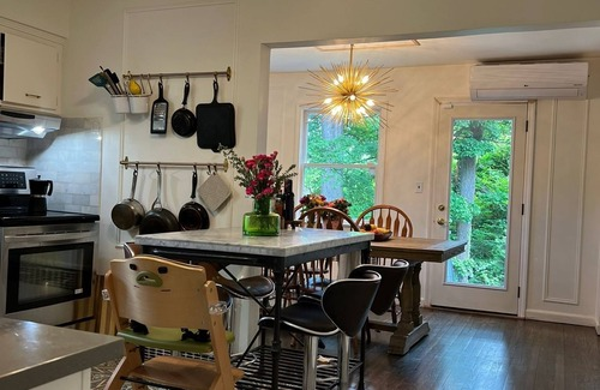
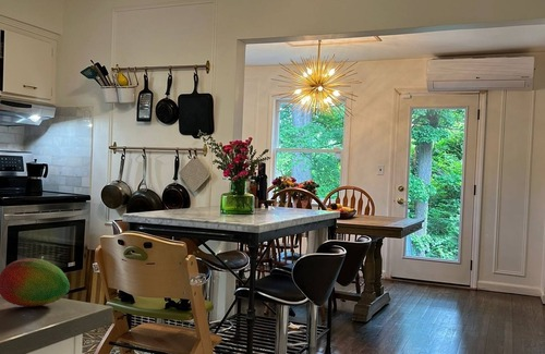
+ fruit (34, 281)
